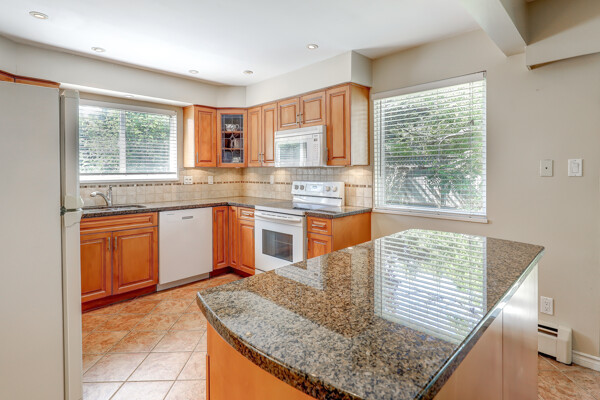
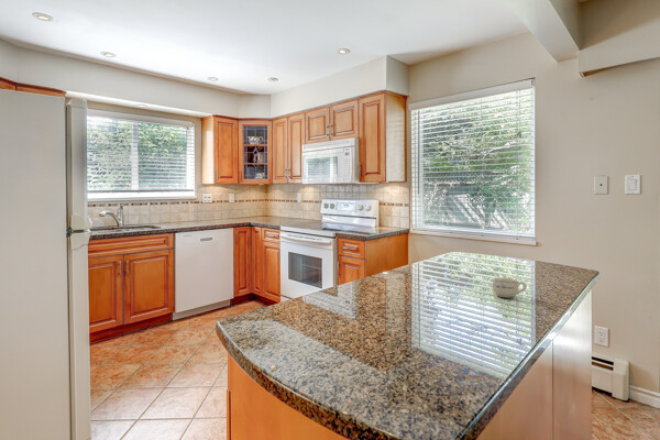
+ cup (508, 287)
